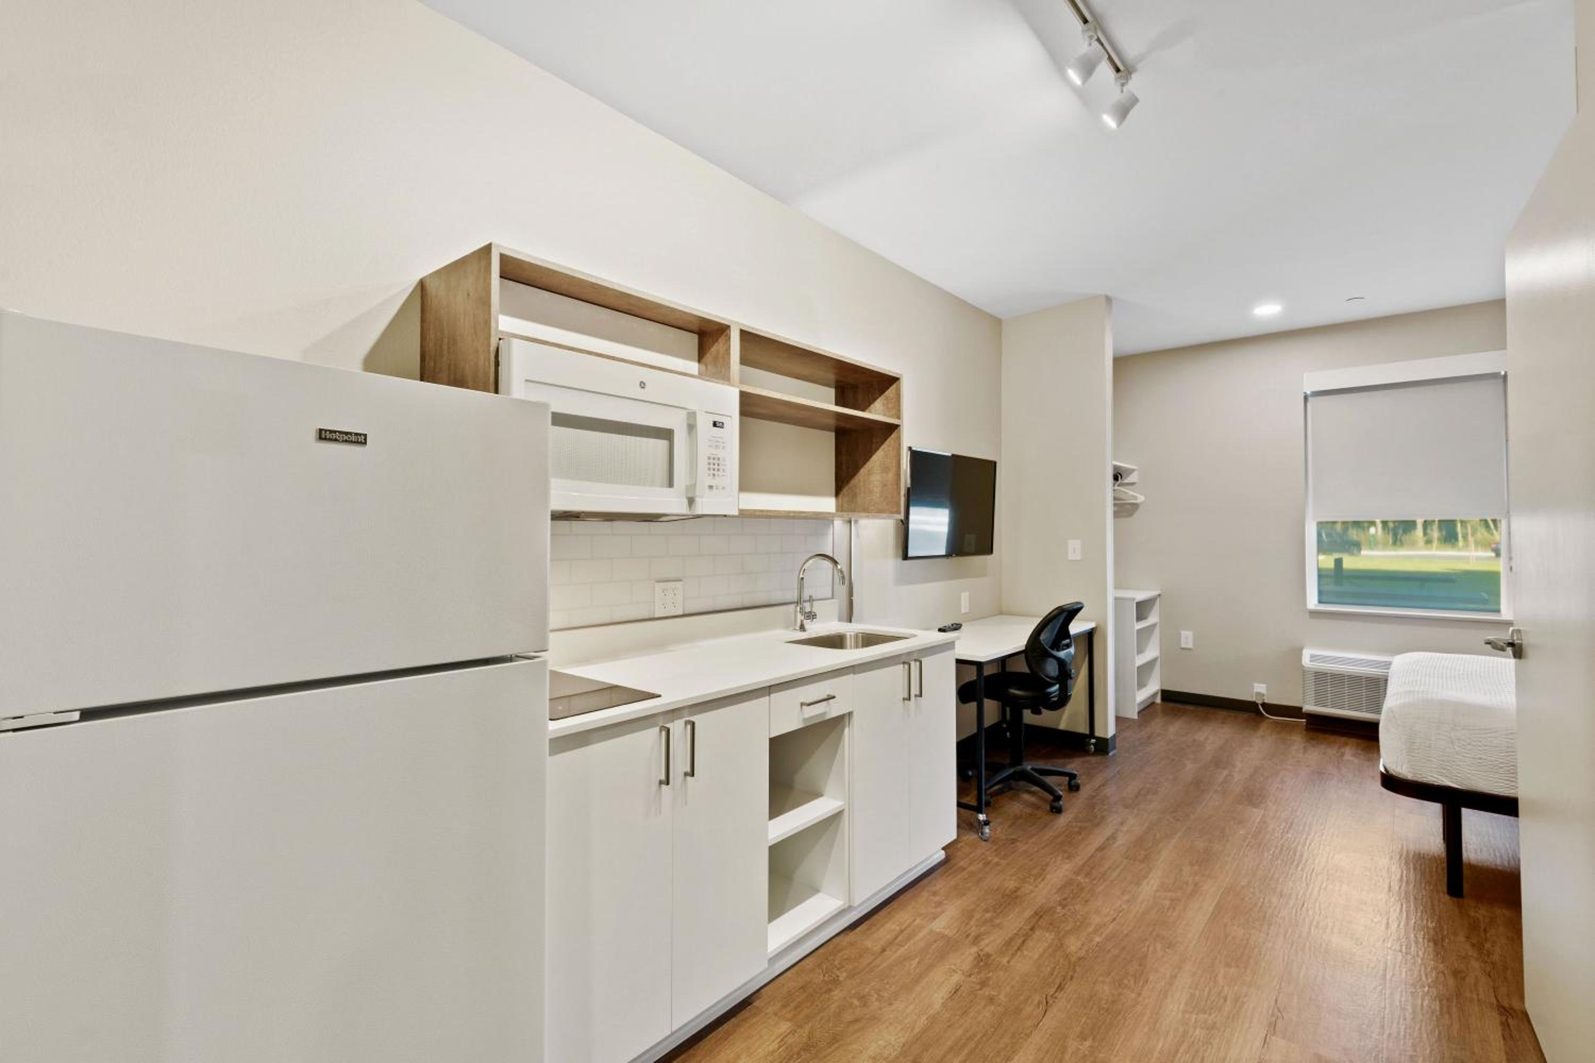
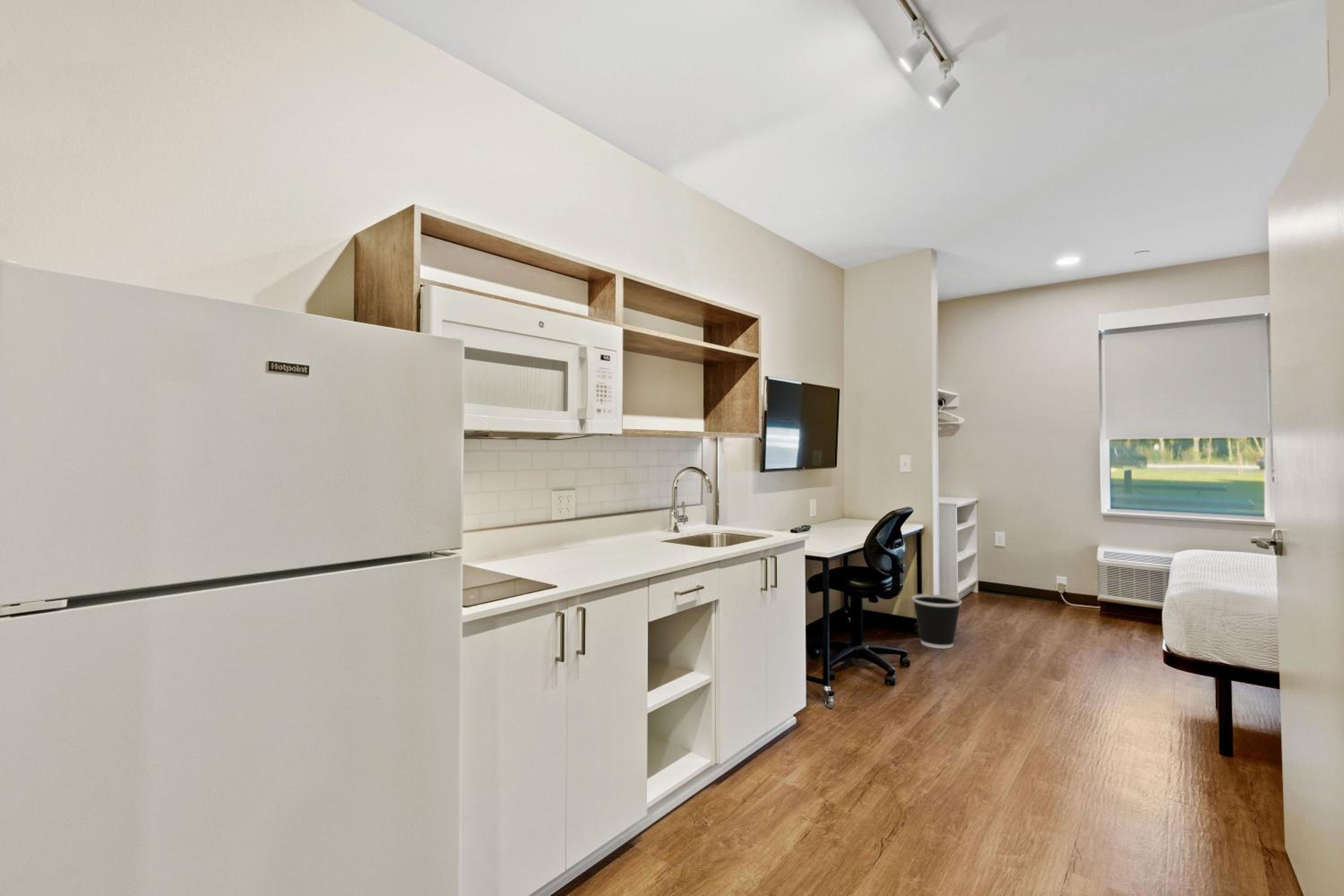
+ wastebasket (936, 621)
